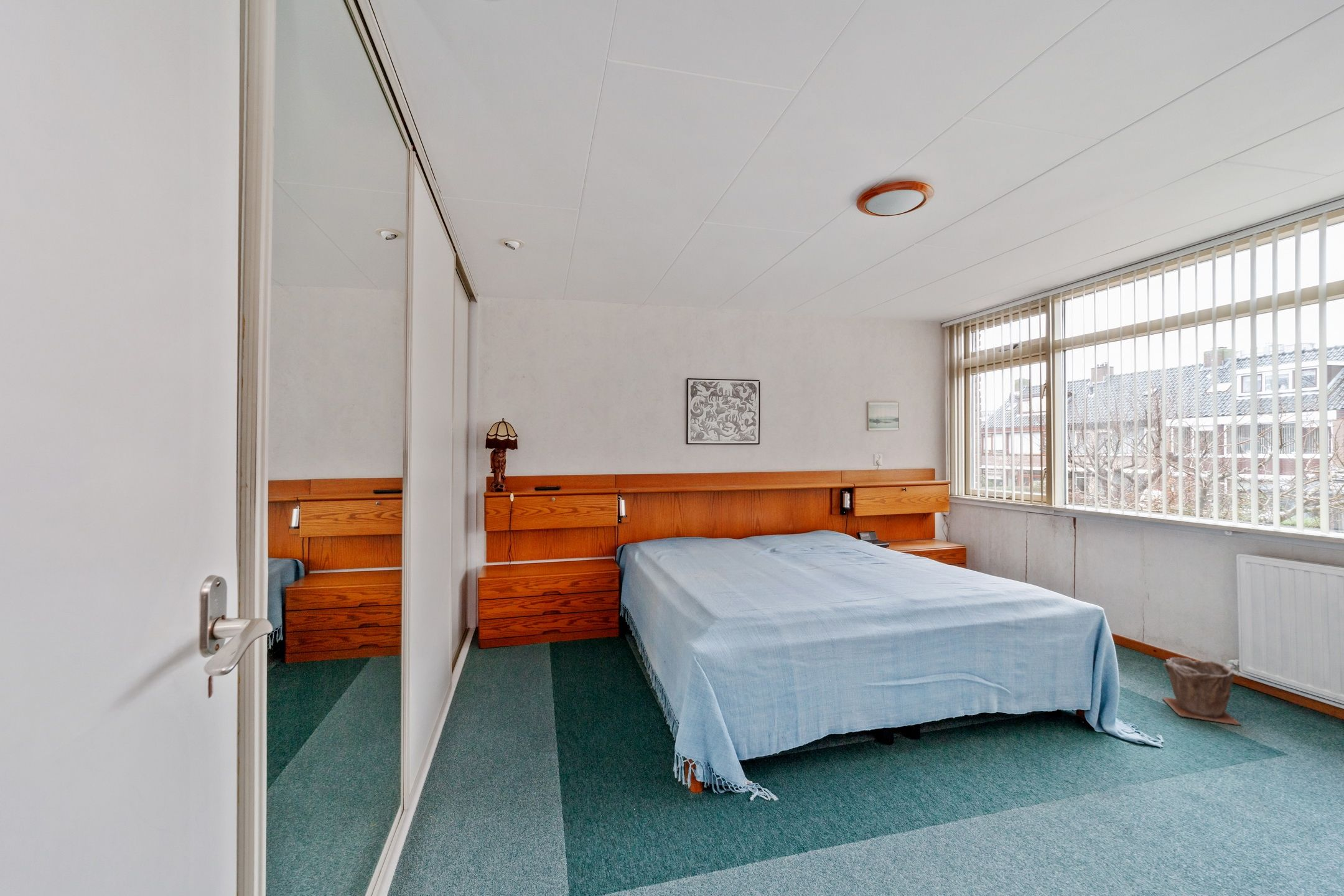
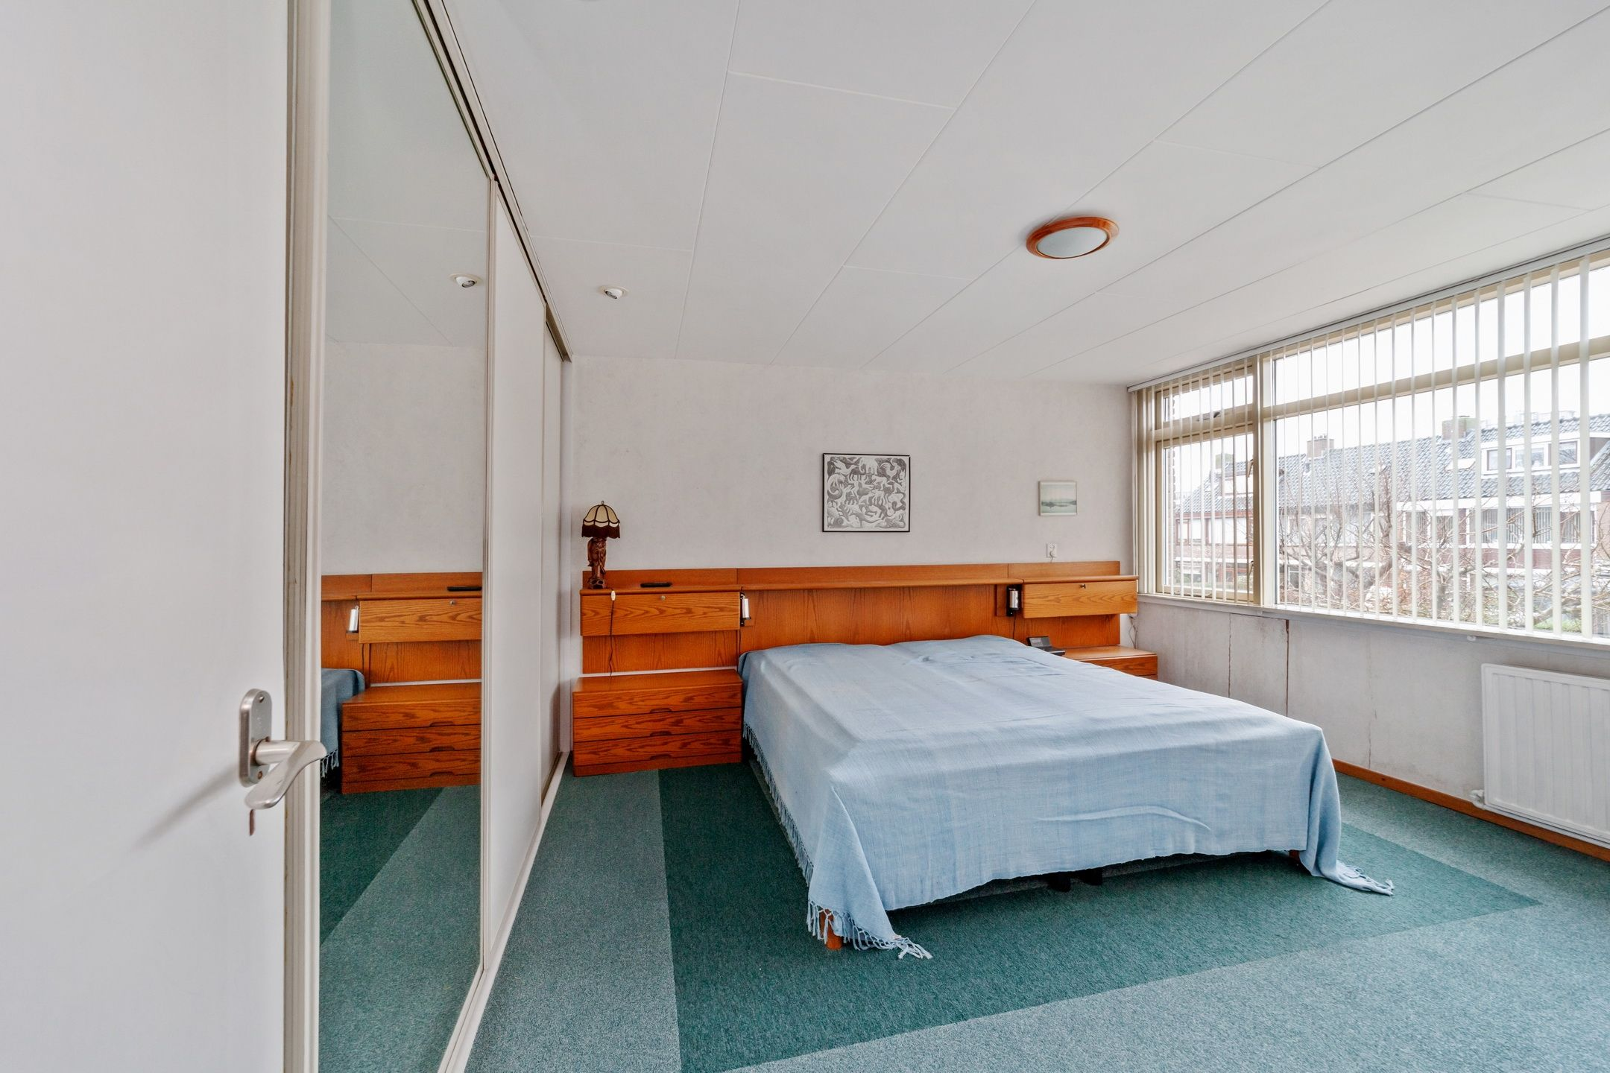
- plant pot (1199, 687)
